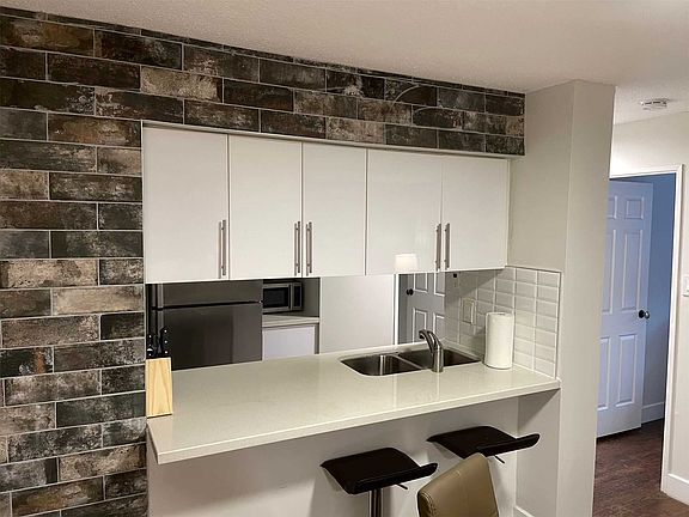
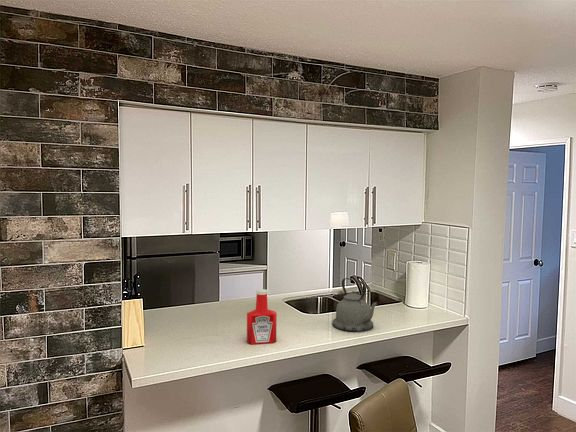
+ kettle (355, 303)
+ soap bottle (261, 315)
